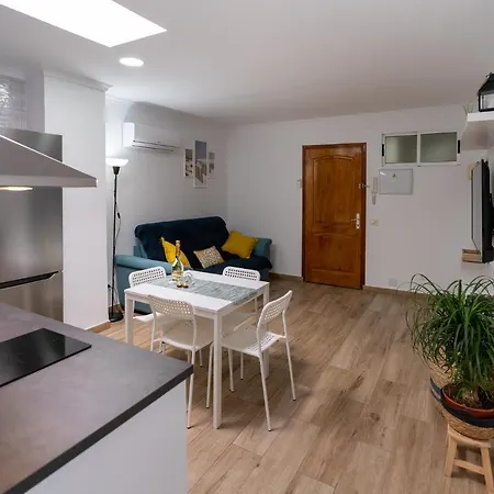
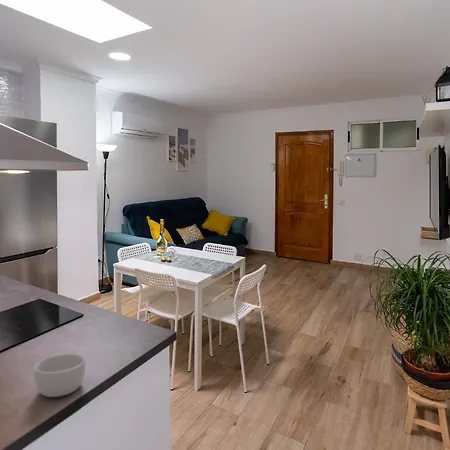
+ bowl (61, 373)
